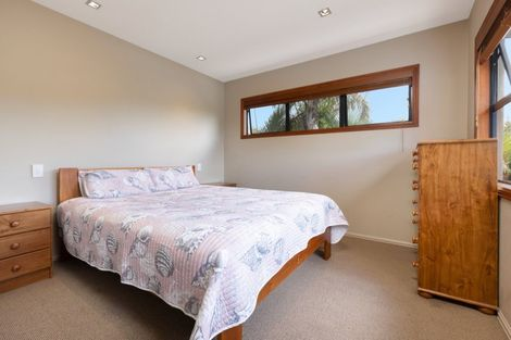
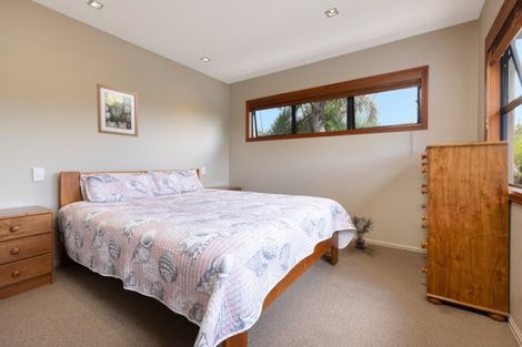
+ potted plant (359, 231)
+ wall art (119, 111)
